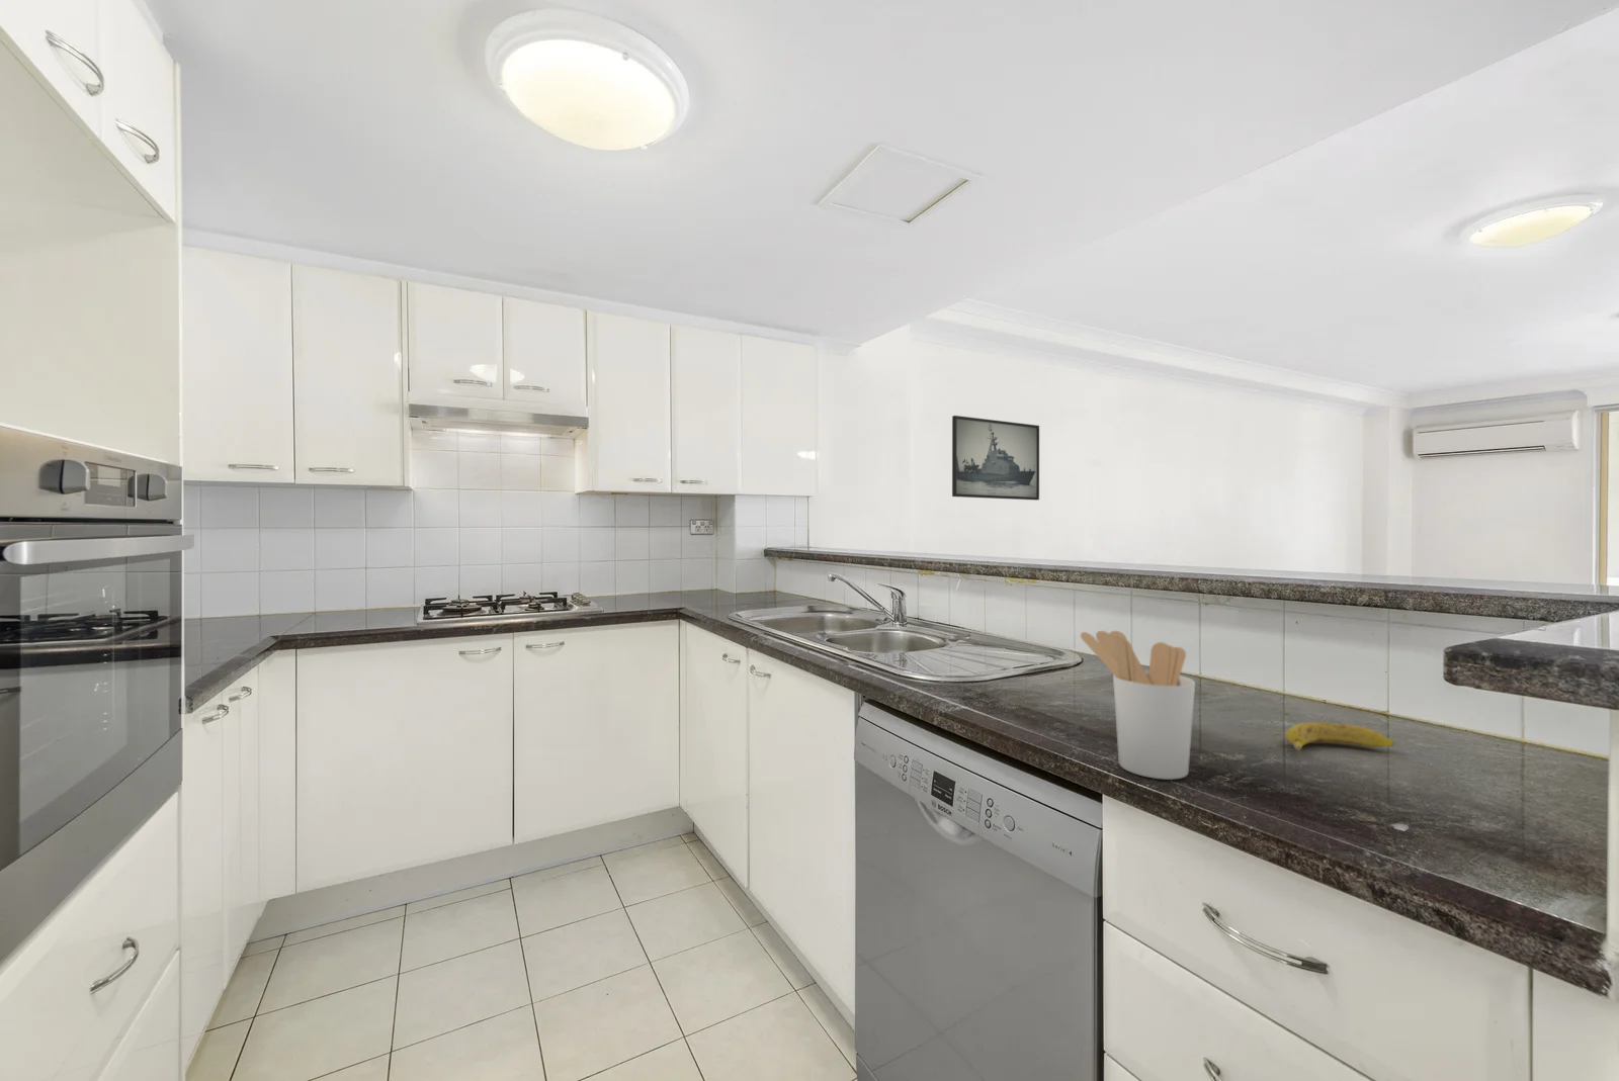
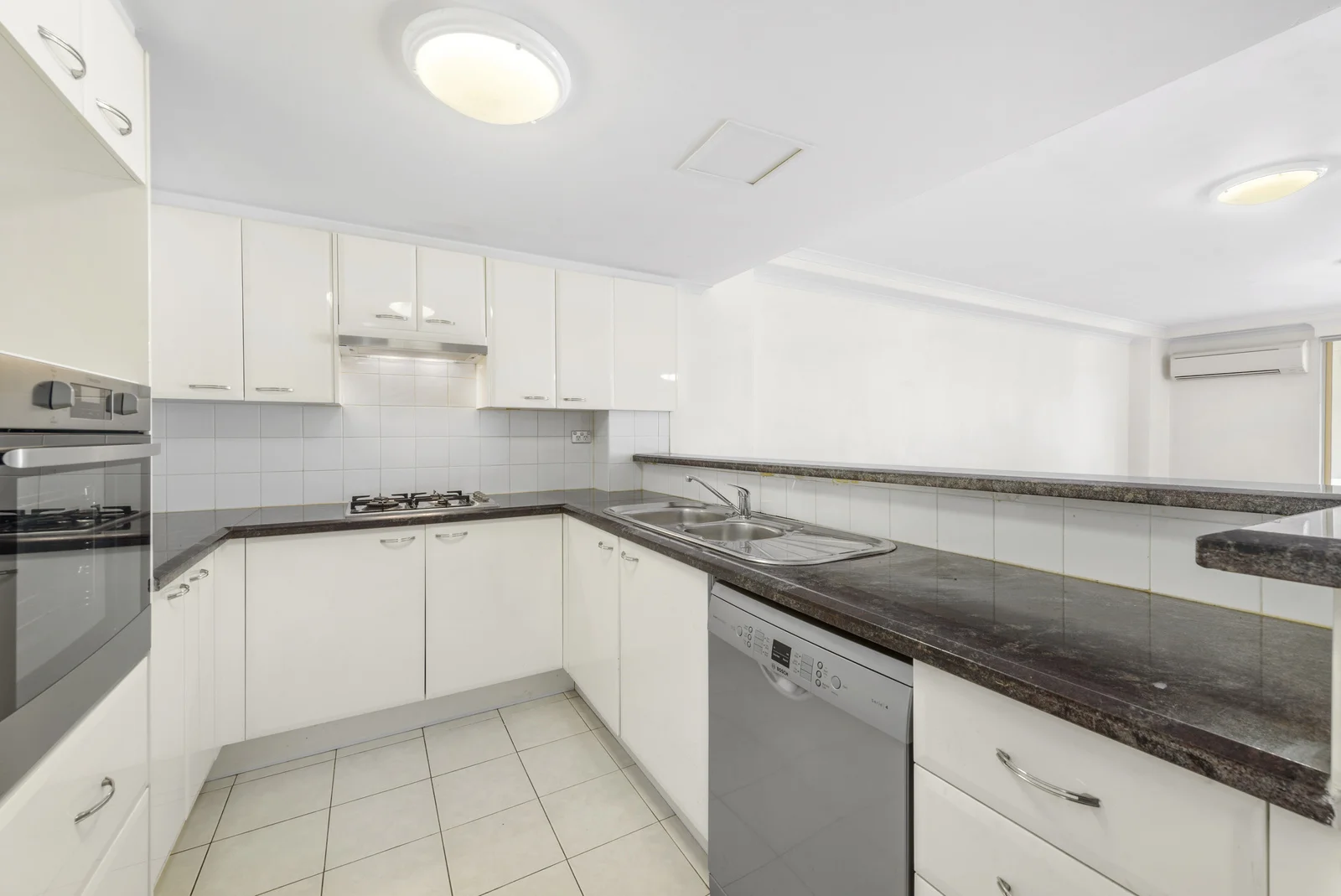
- banana (1334, 738)
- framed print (997, 460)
- utensil holder (1135, 696)
